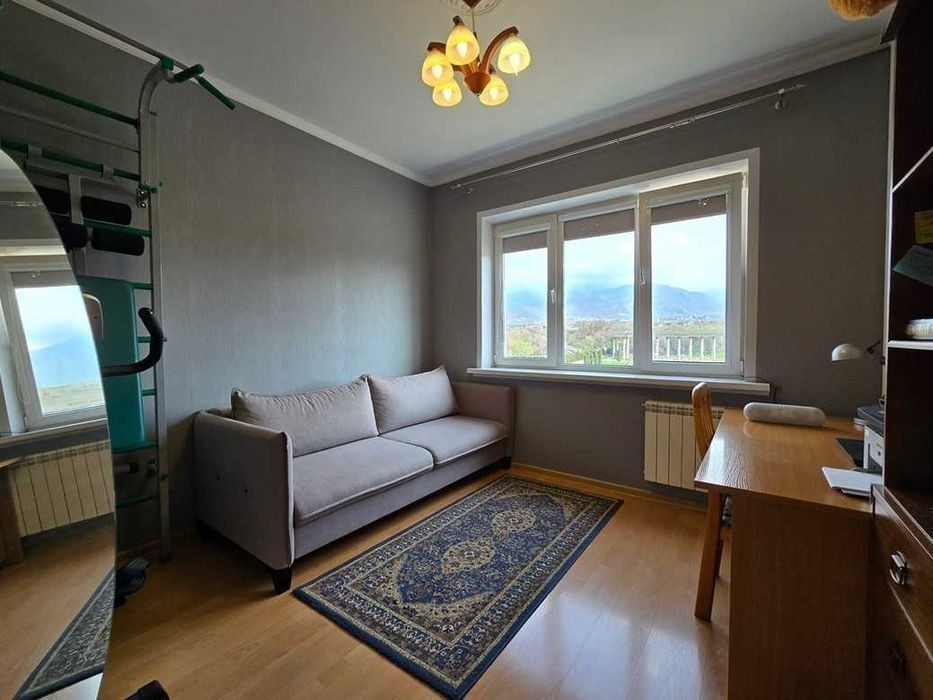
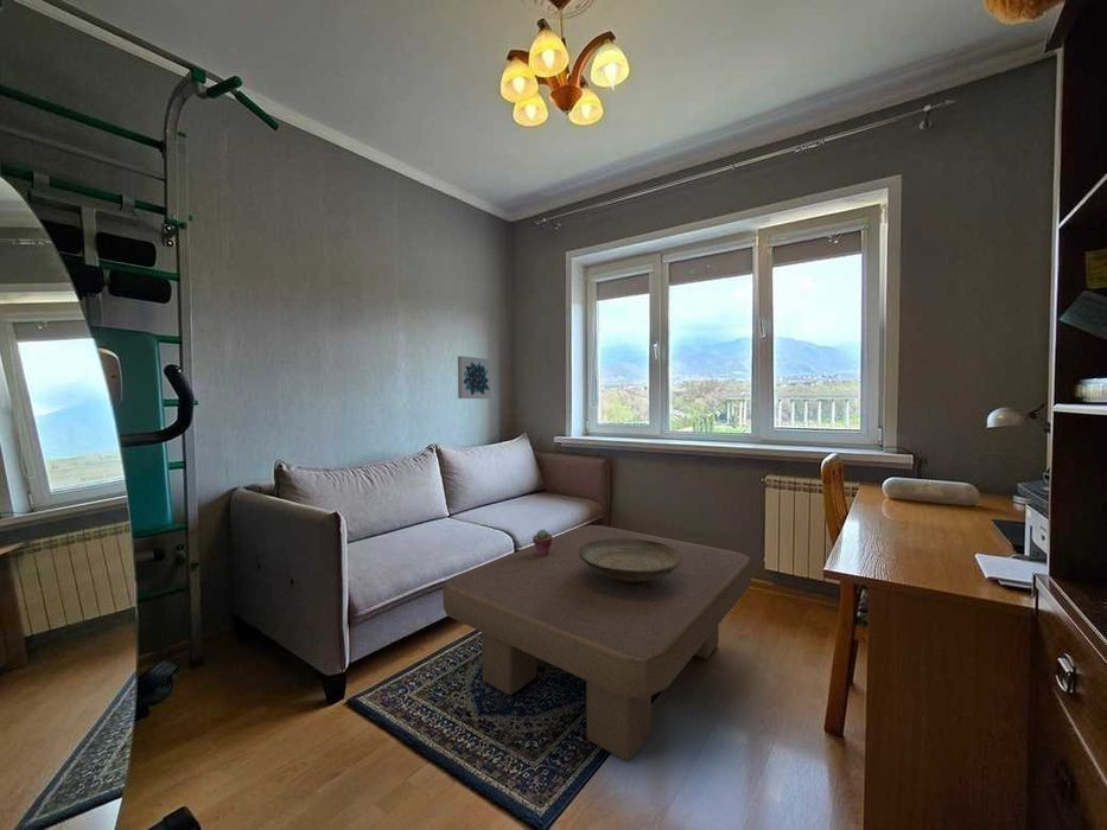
+ wall art (475, 378)
+ coffee table (607, 615)
+ potted succulent (542, 541)
+ decorative bowl (629, 564)
